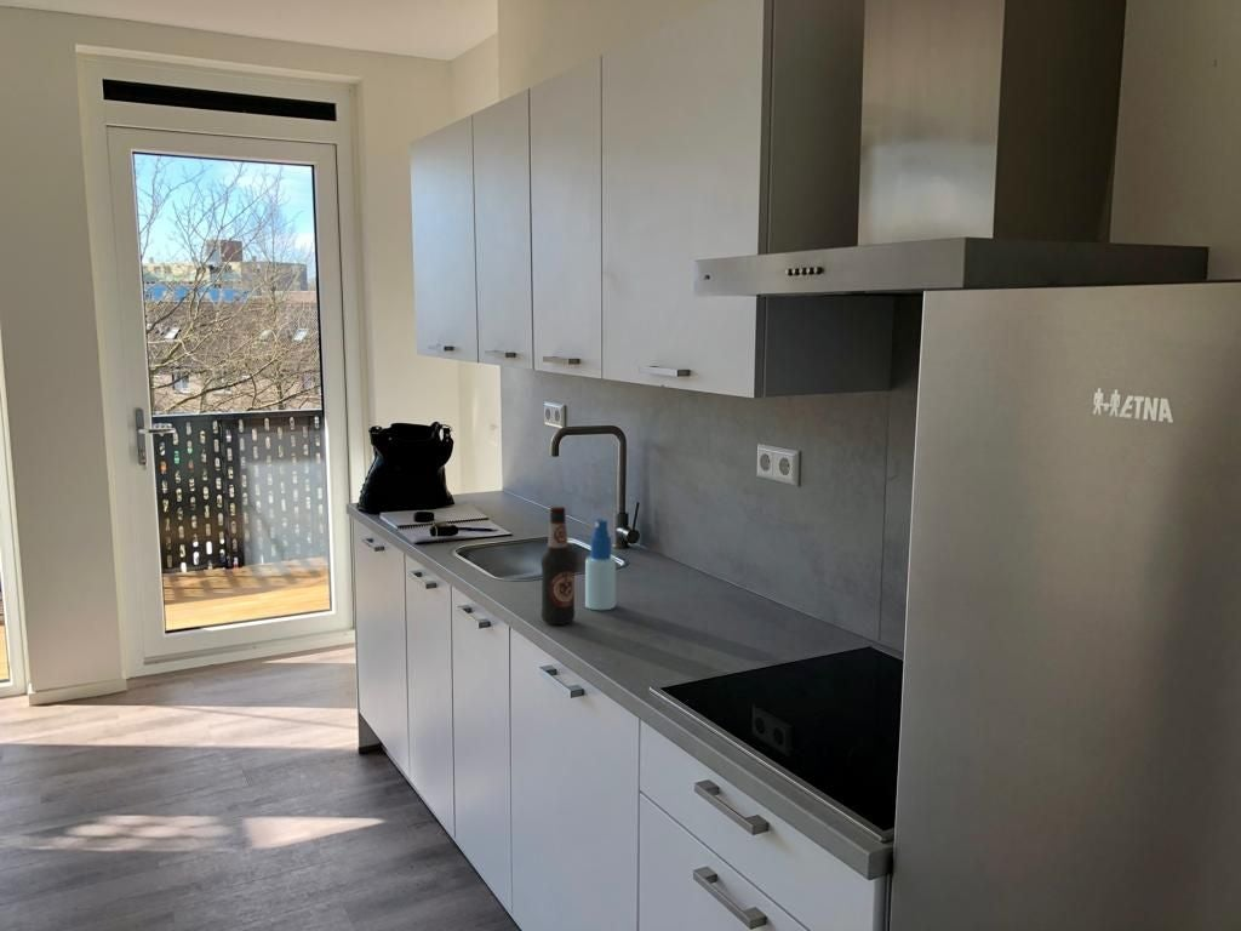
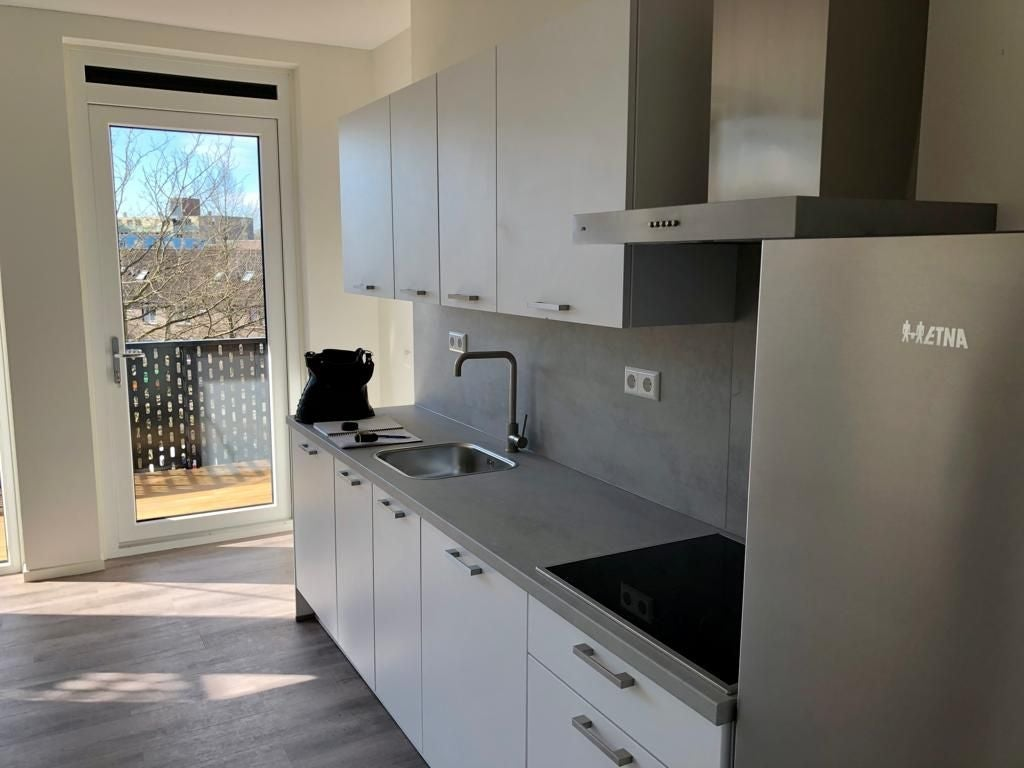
- spray bottle (600, 562)
- bottle (557, 564)
